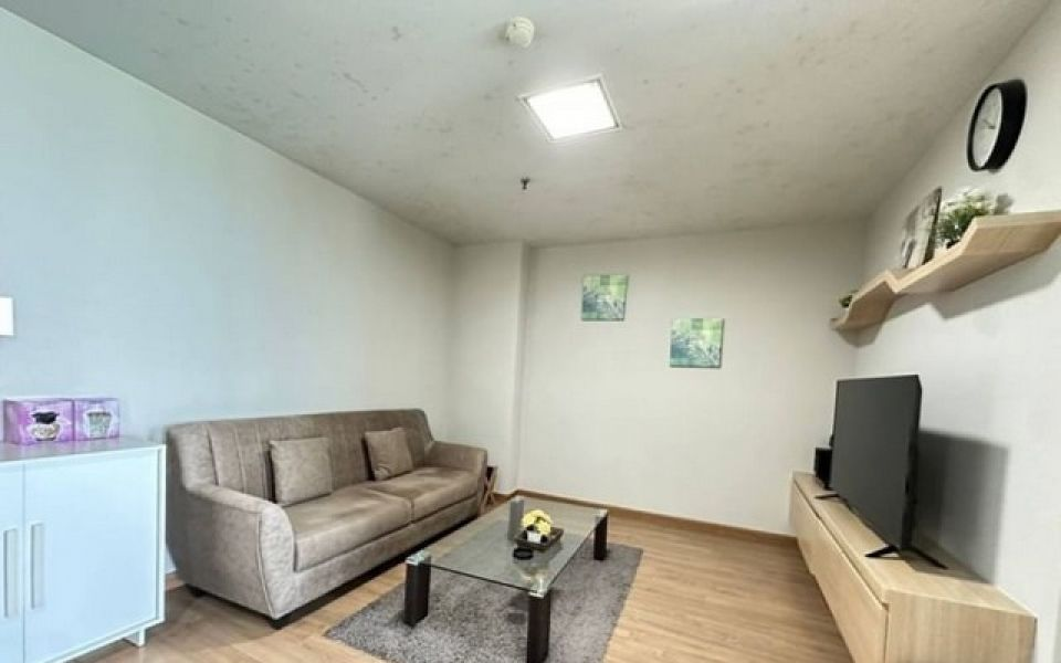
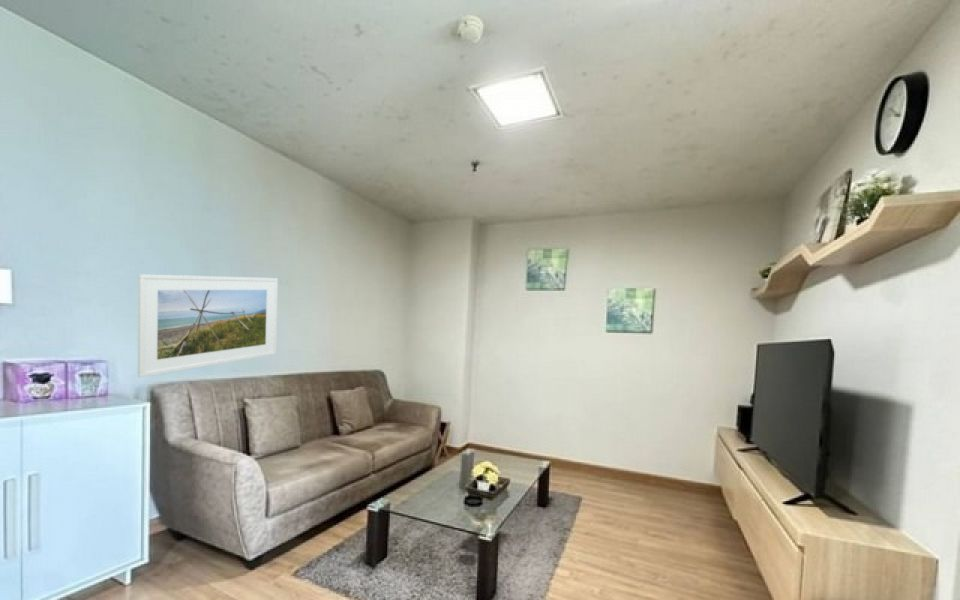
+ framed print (217, 320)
